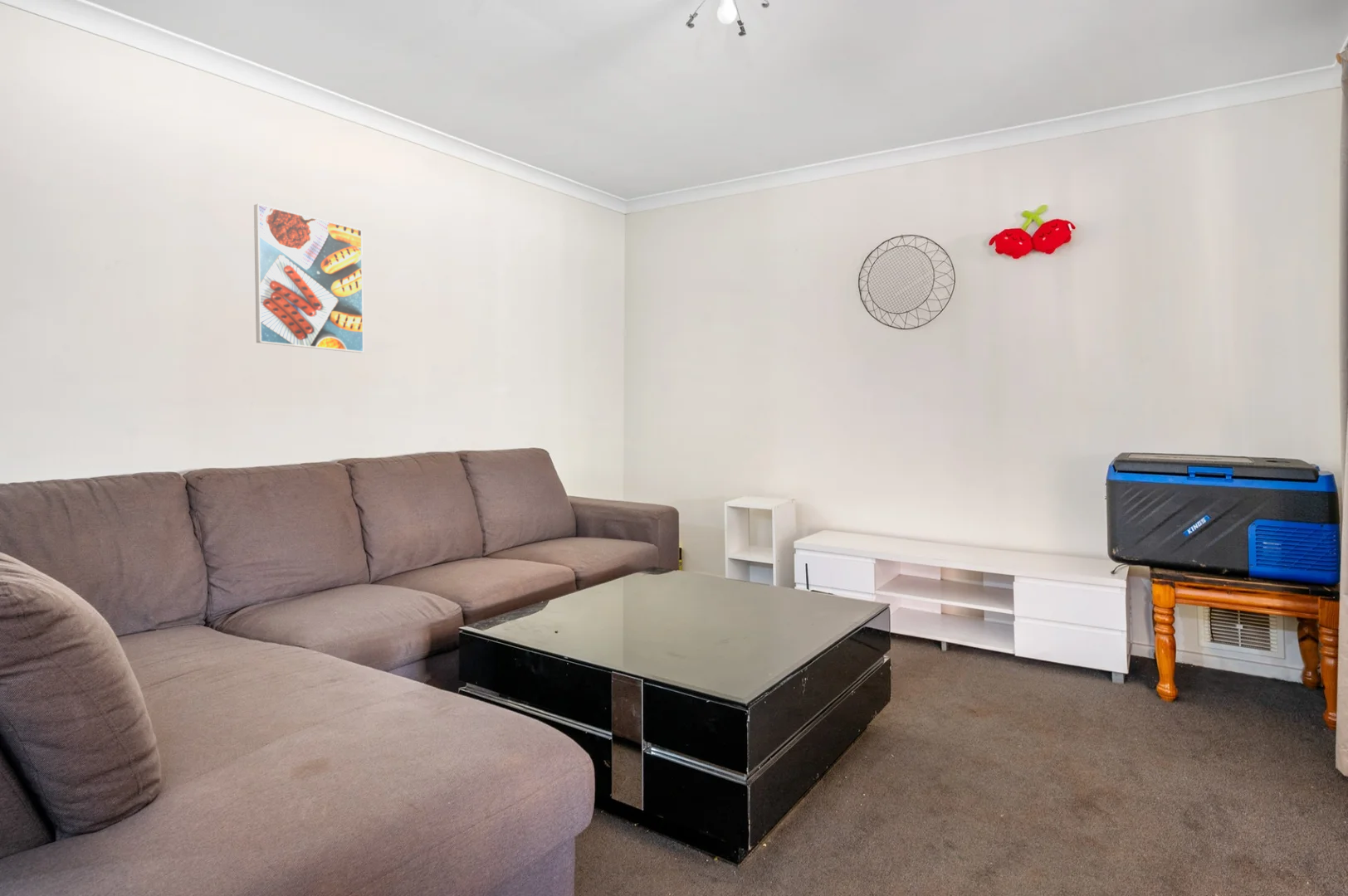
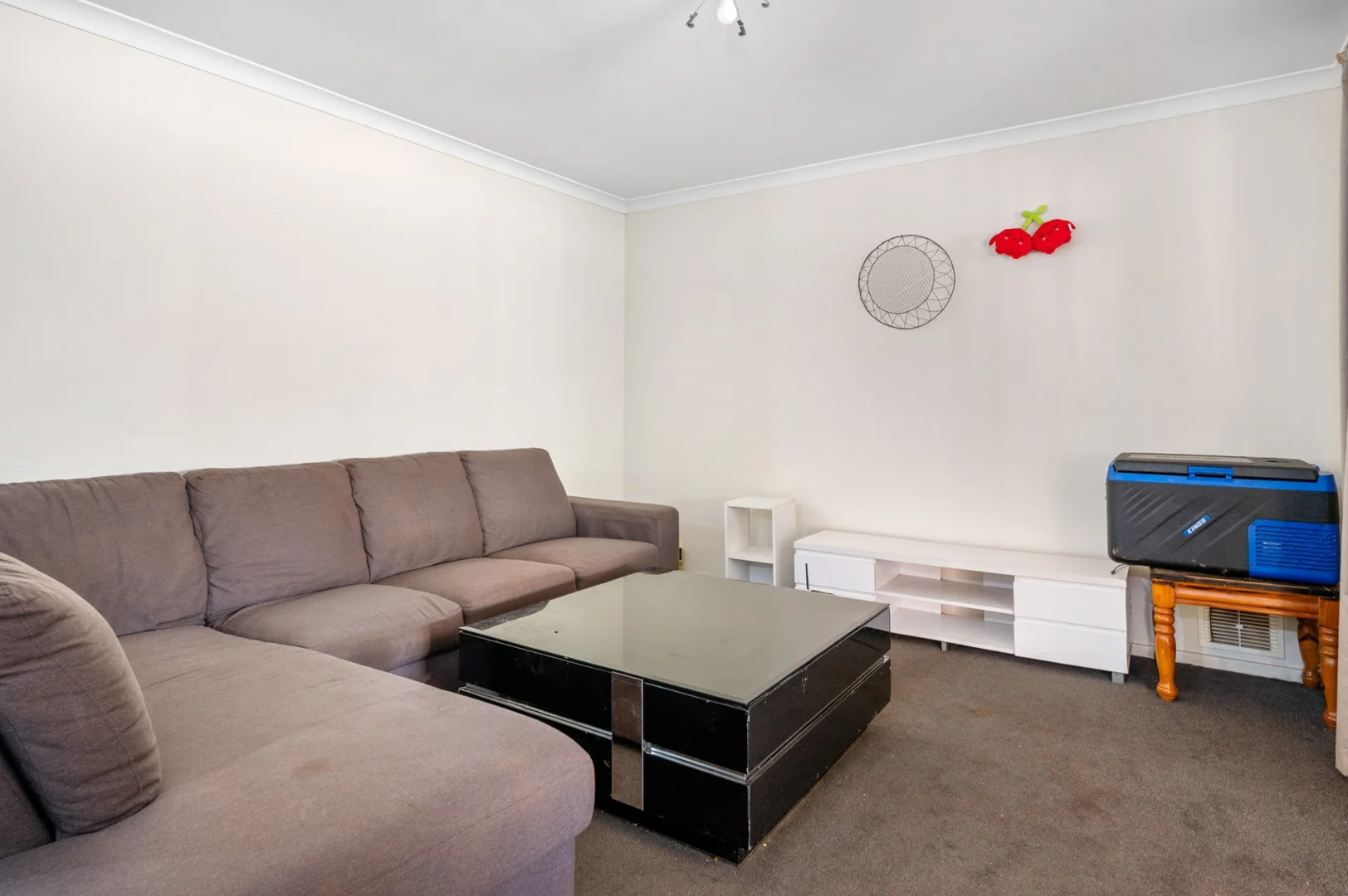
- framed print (312, 283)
